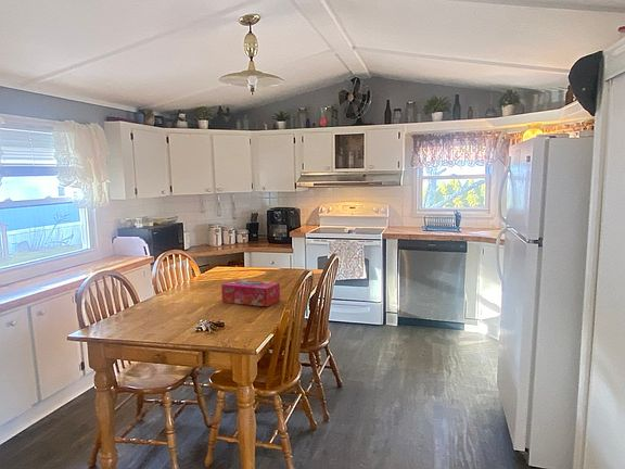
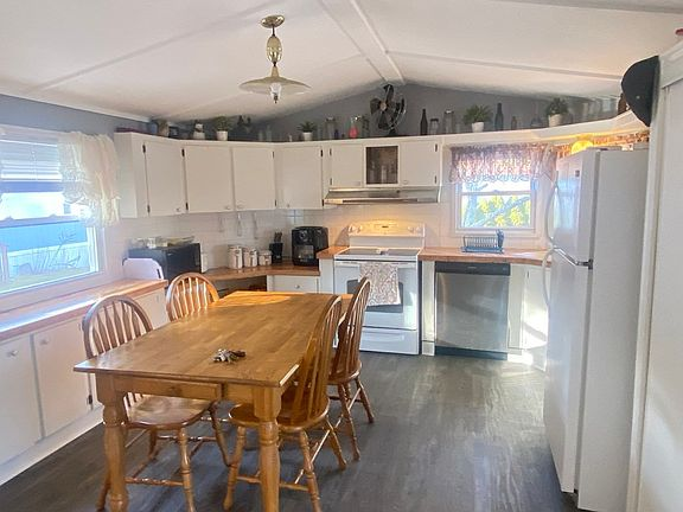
- tissue box (251, 292)
